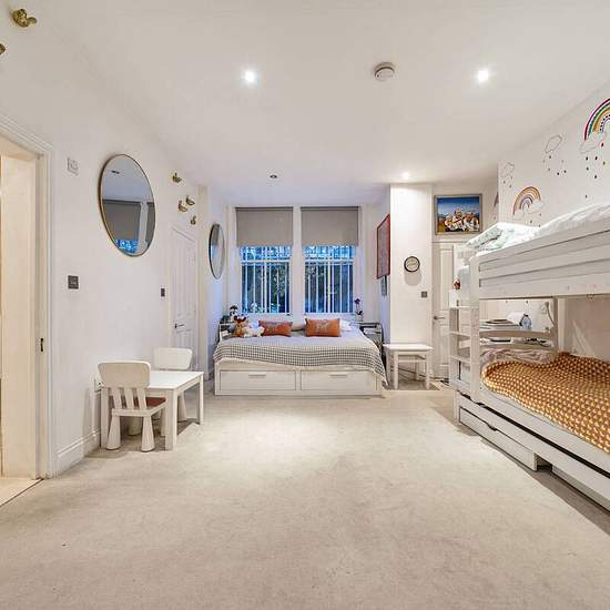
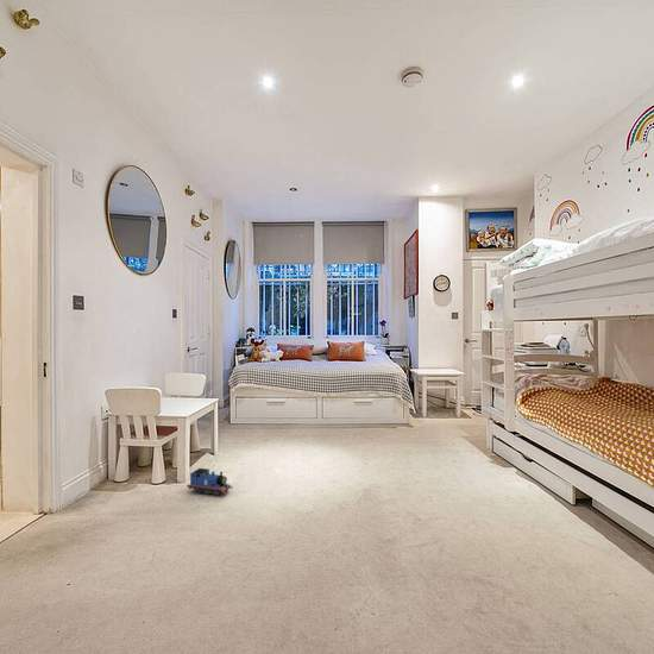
+ toy train (209, 480)
